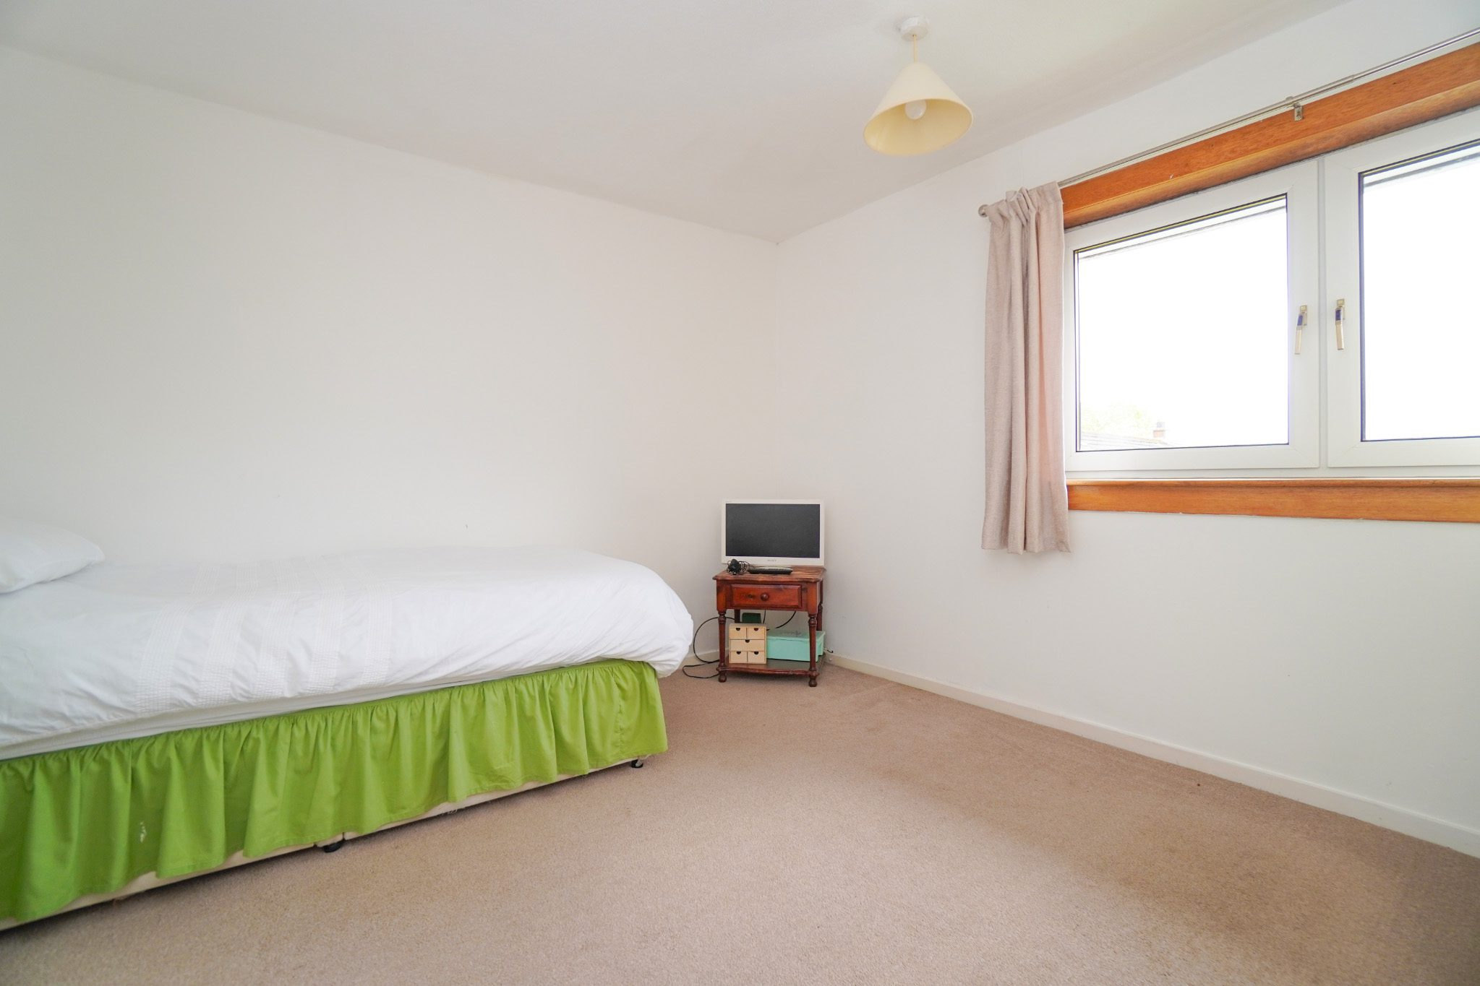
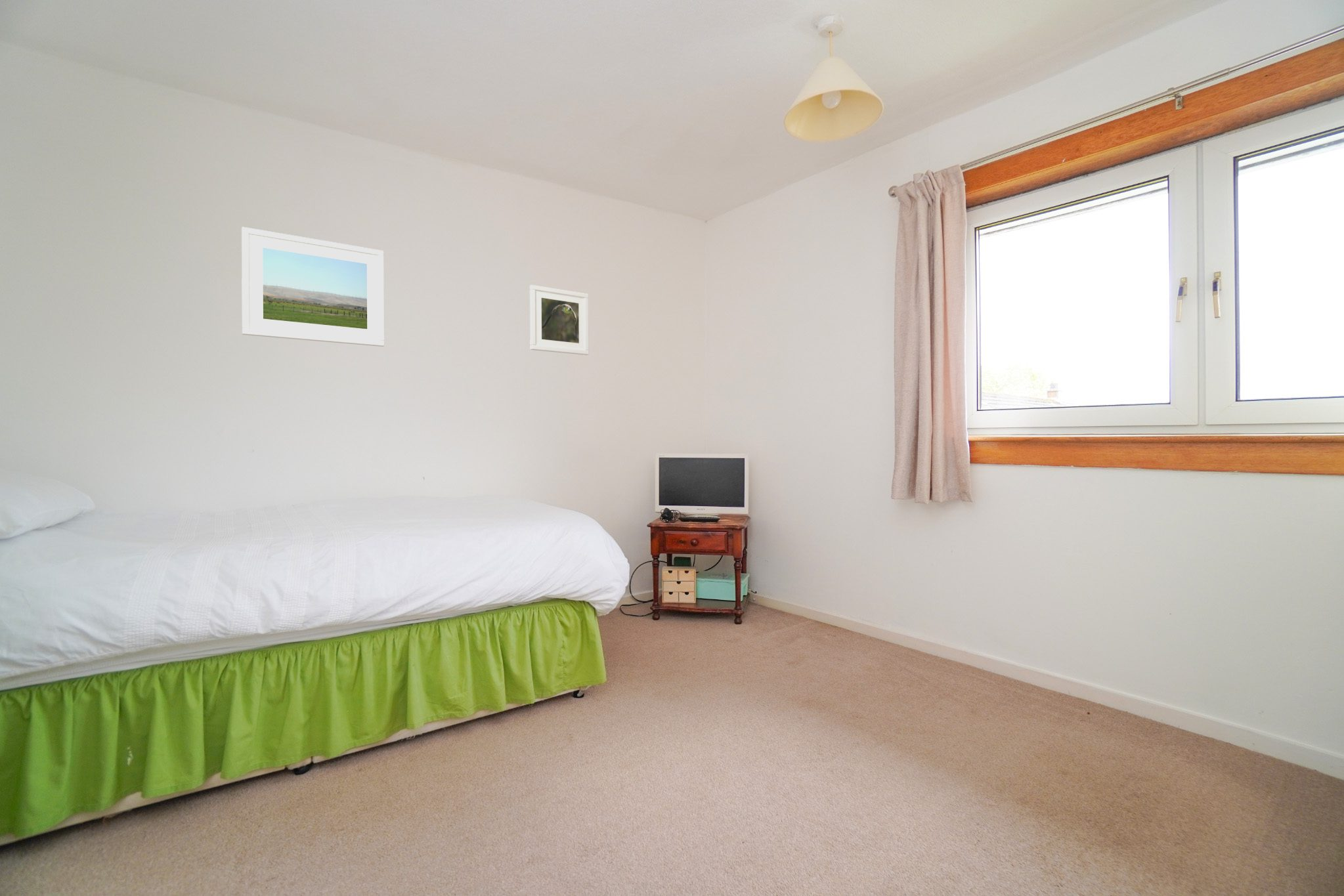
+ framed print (560, 321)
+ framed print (316, 290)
